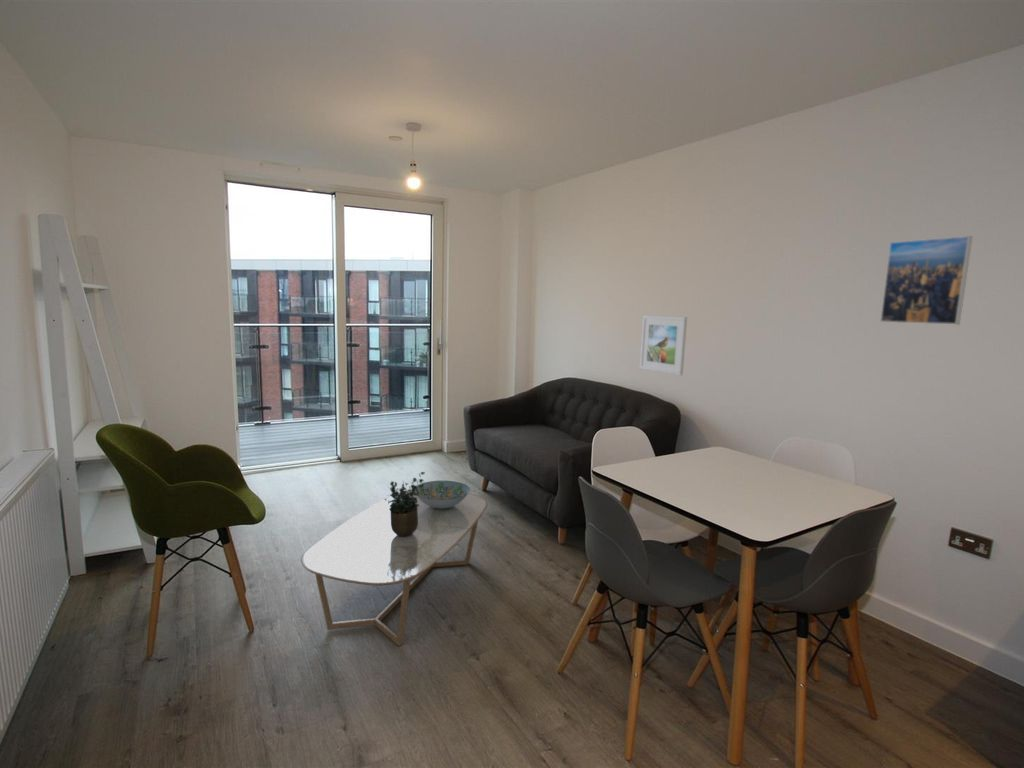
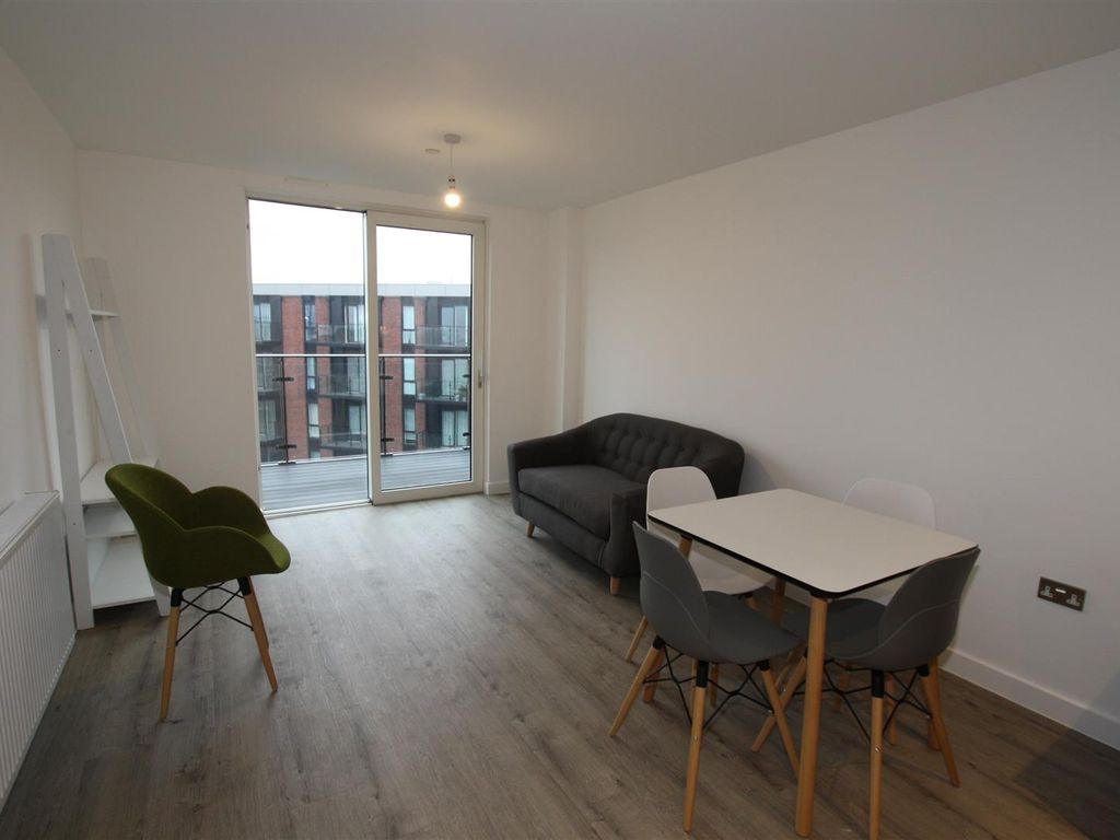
- potted plant (404, 502)
- coffee table (406, 559)
- decorative bowl (441, 497)
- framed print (662, 344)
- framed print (923, 281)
